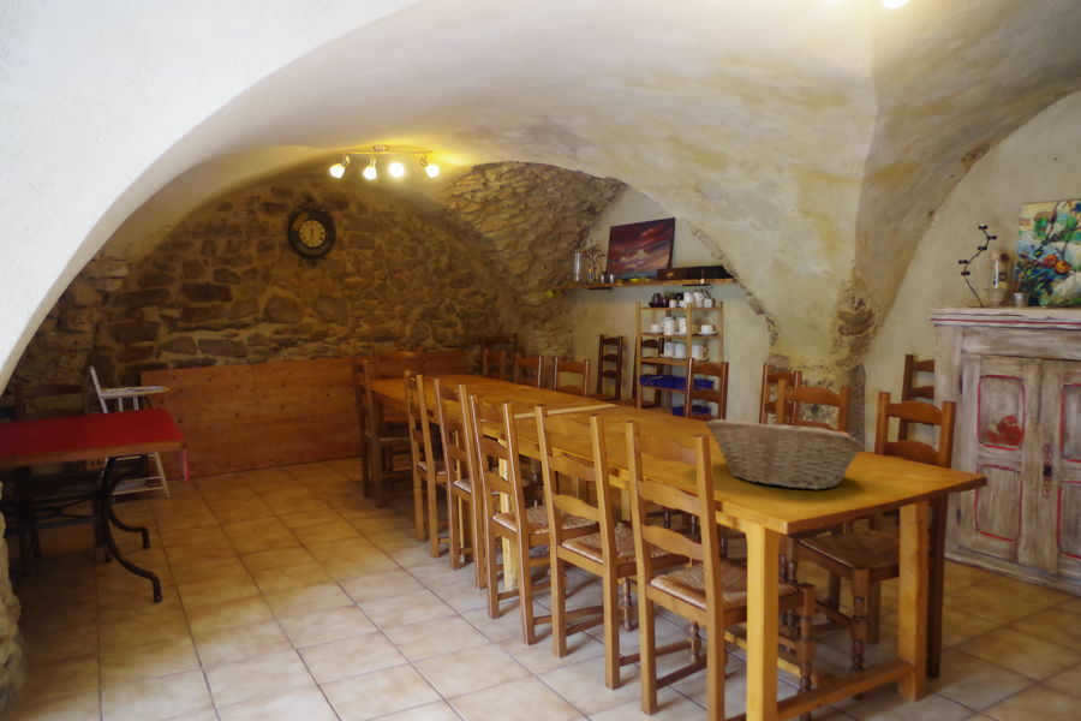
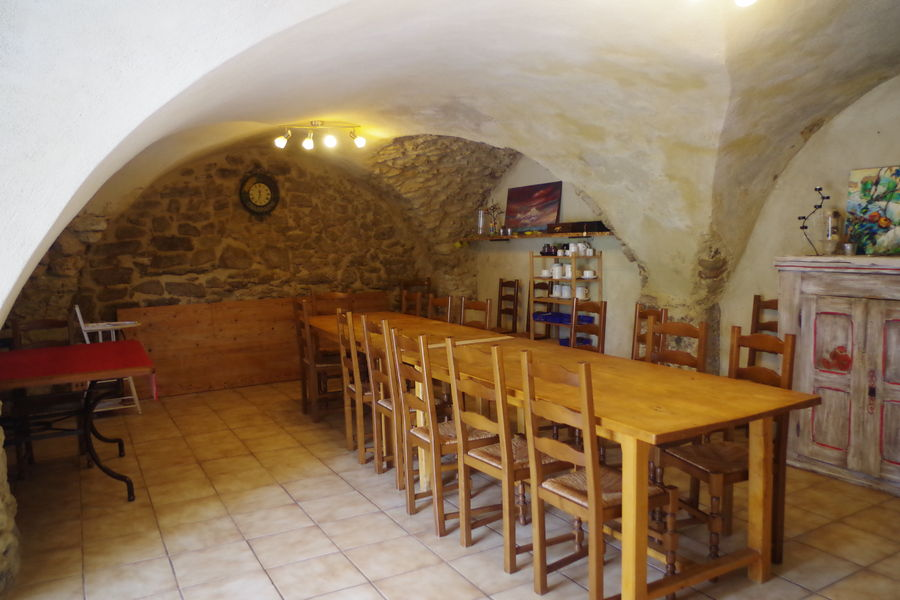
- fruit basket (781, 447)
